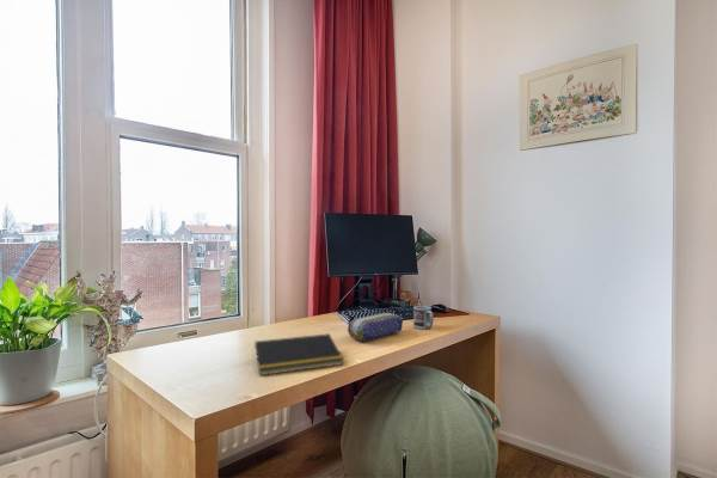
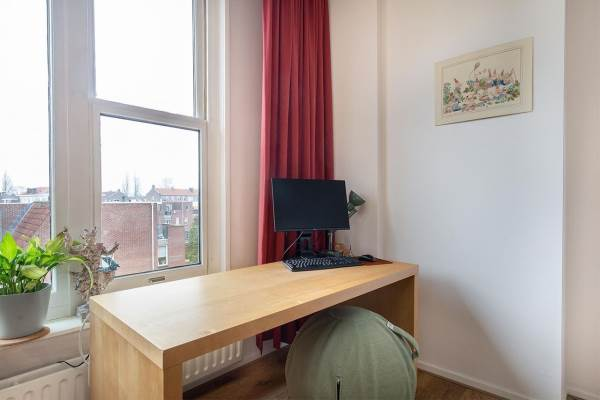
- notepad (298, 351)
- pencil case (375, 325)
- cup (424, 317)
